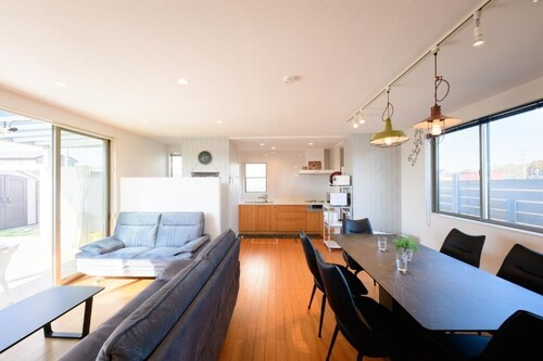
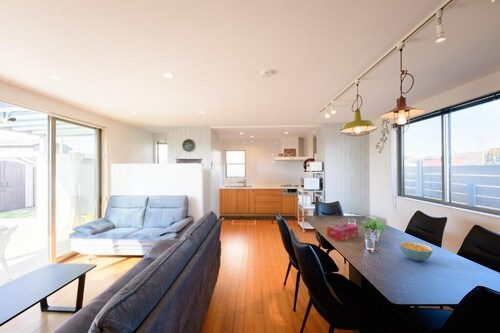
+ cereal bowl (415, 252)
+ tissue box (342, 231)
